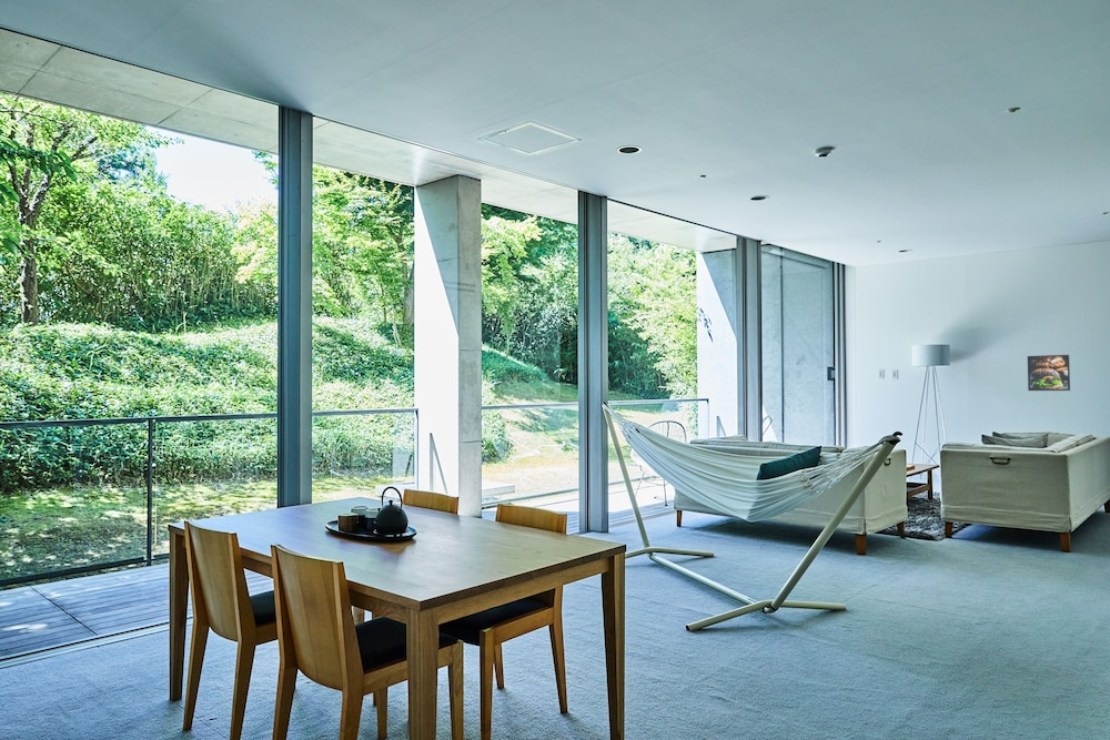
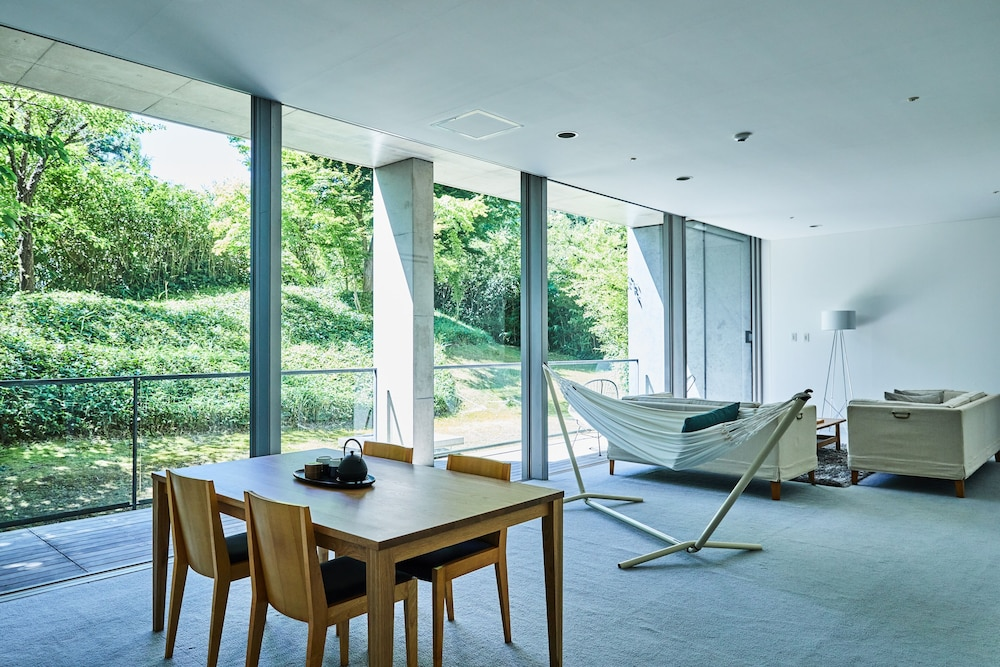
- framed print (1048, 373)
